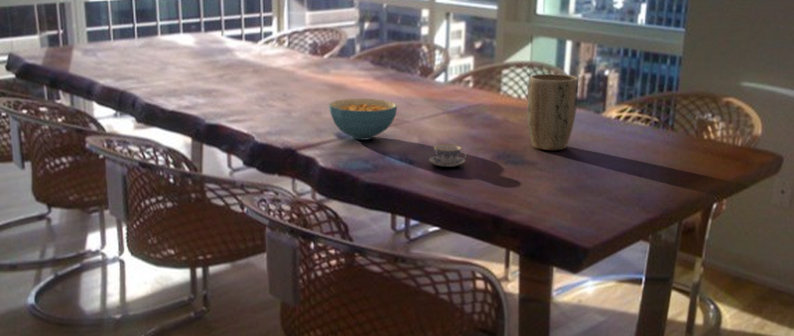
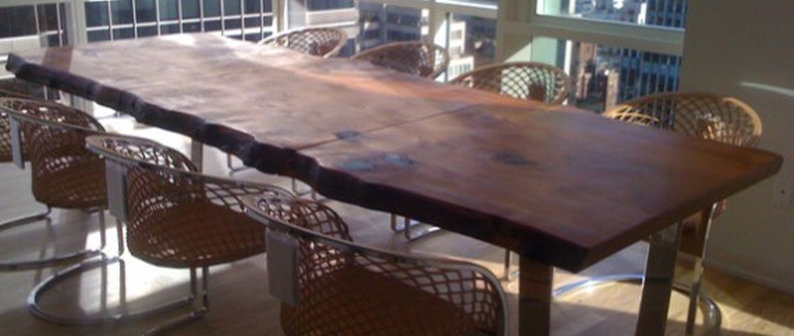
- plant pot (551, 112)
- chinaware (447, 156)
- cereal bowl (362, 121)
